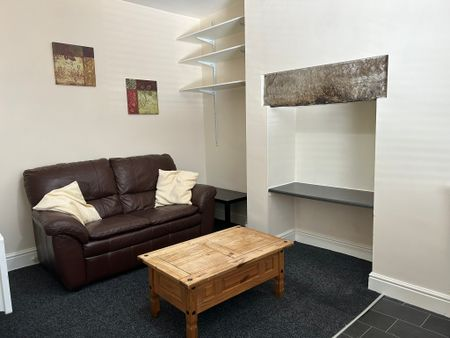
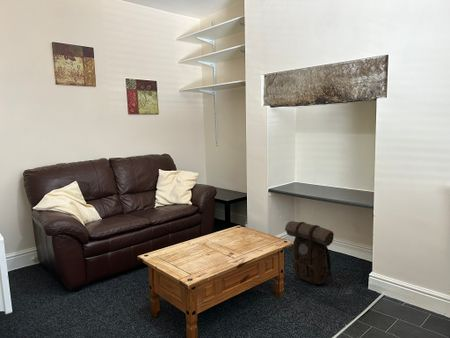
+ backpack (313, 250)
